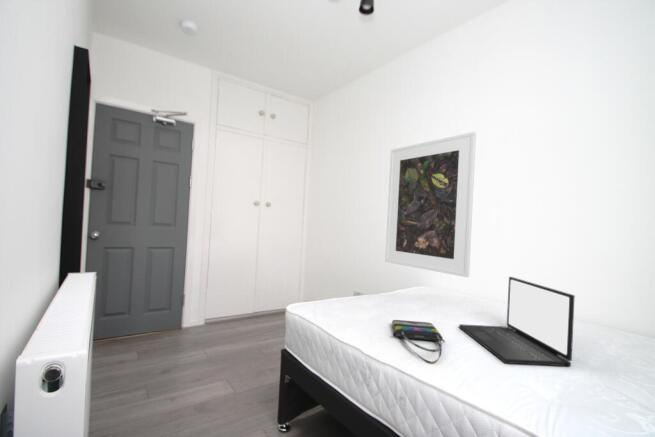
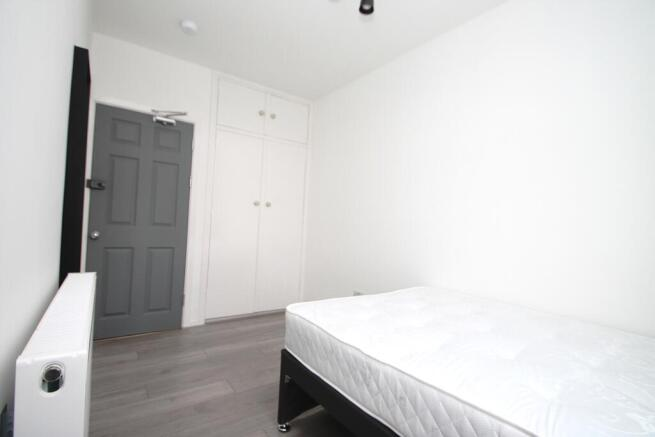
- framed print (424, 205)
- laptop (508, 313)
- tote bag (419, 336)
